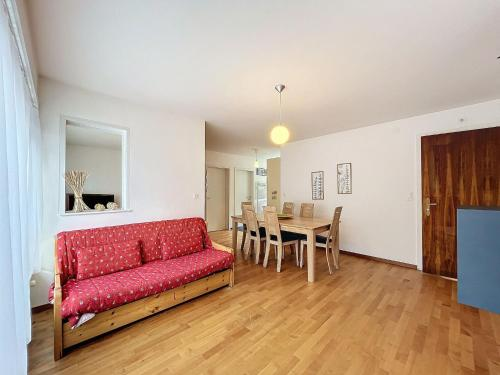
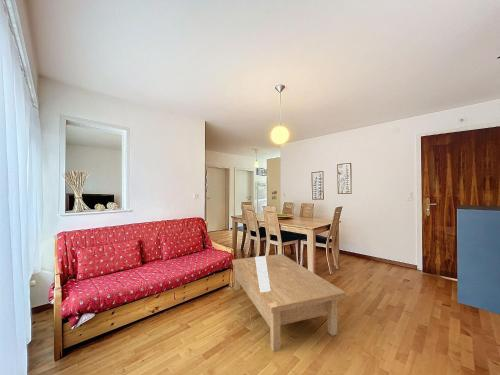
+ coffee table (278, 289)
